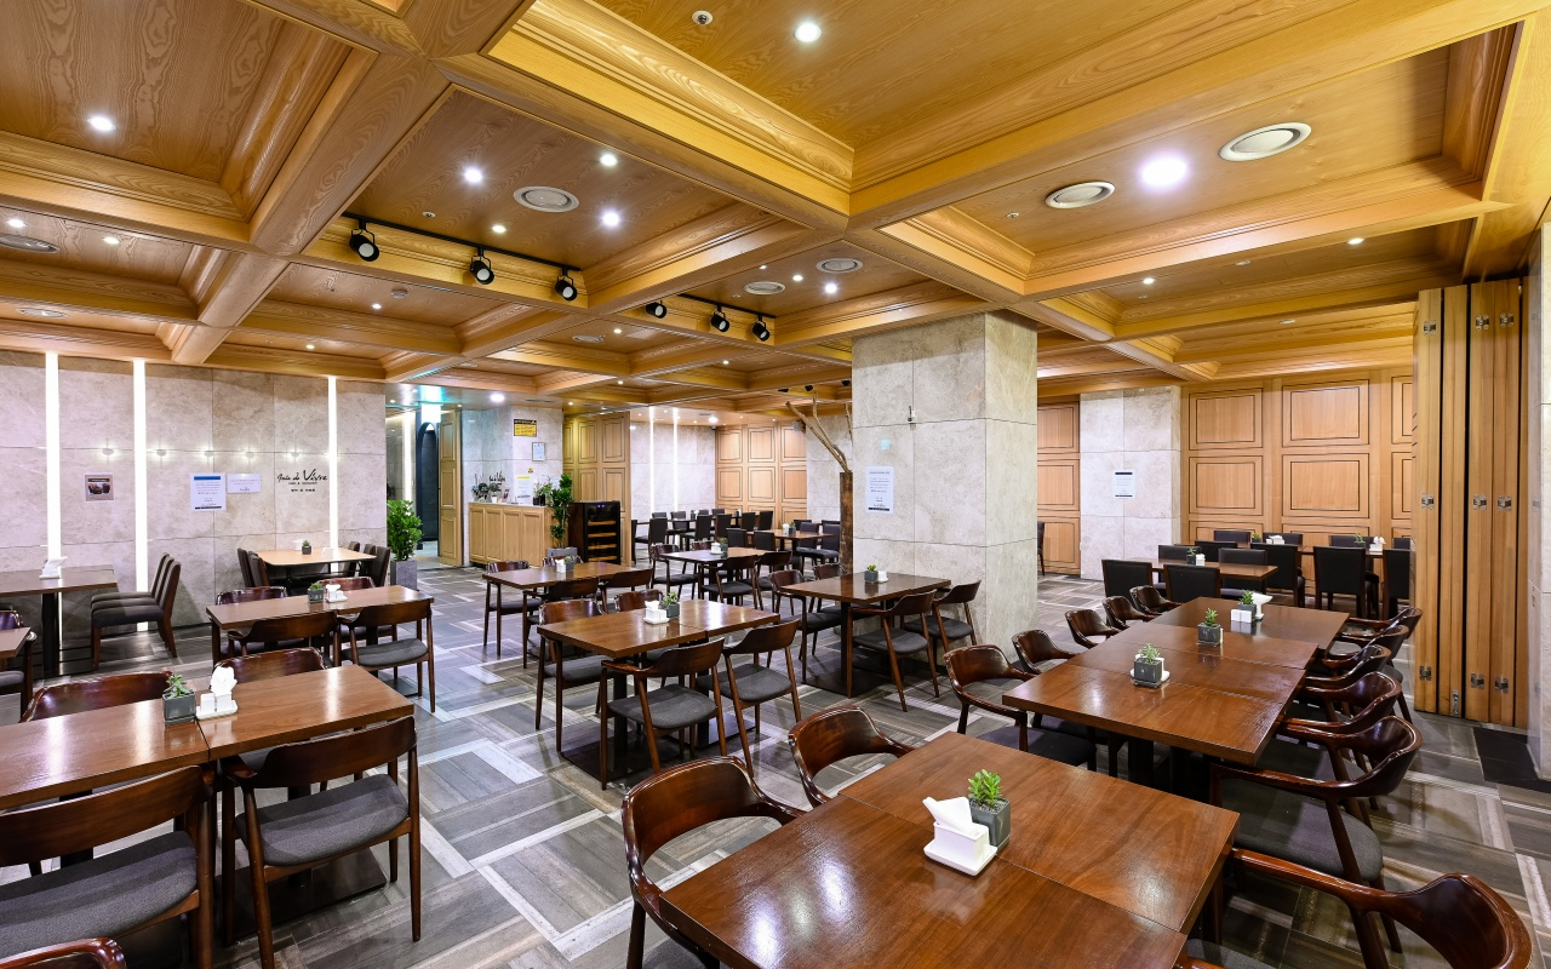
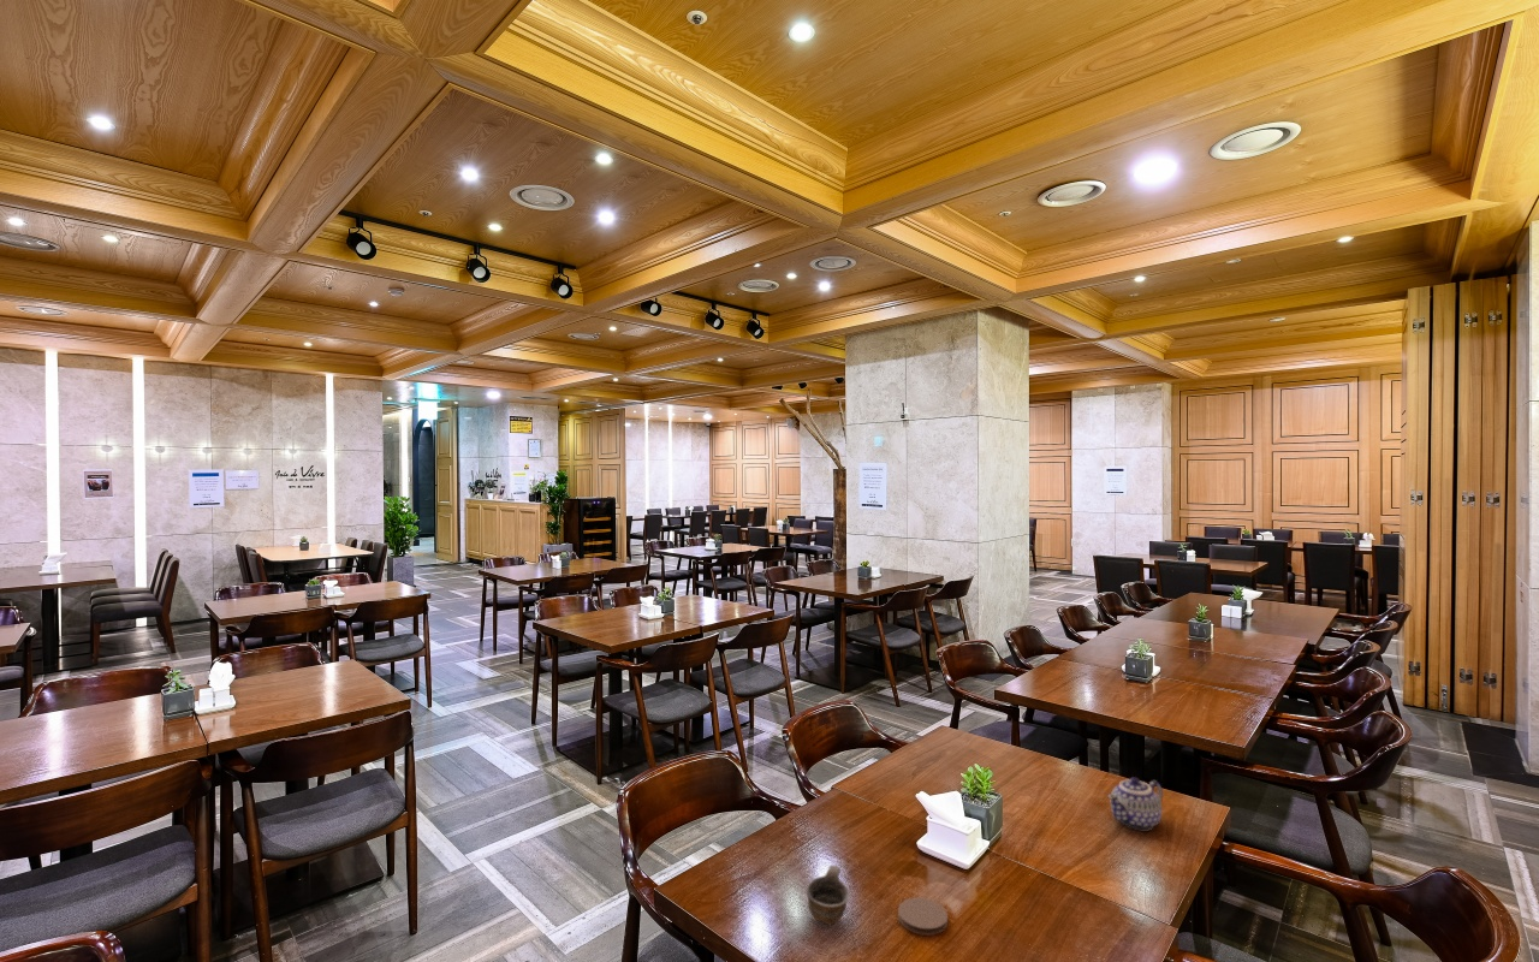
+ cup (830, 897)
+ coaster (922, 915)
+ teapot (1135, 800)
